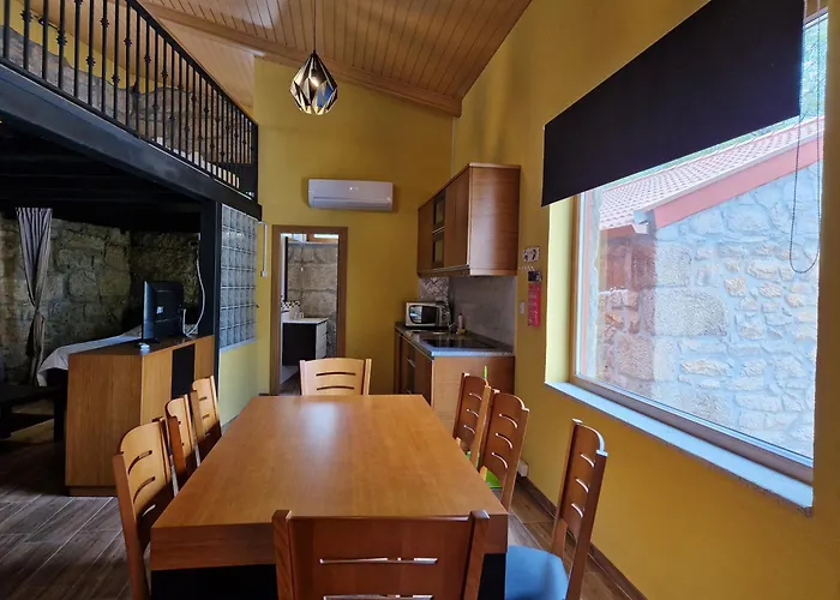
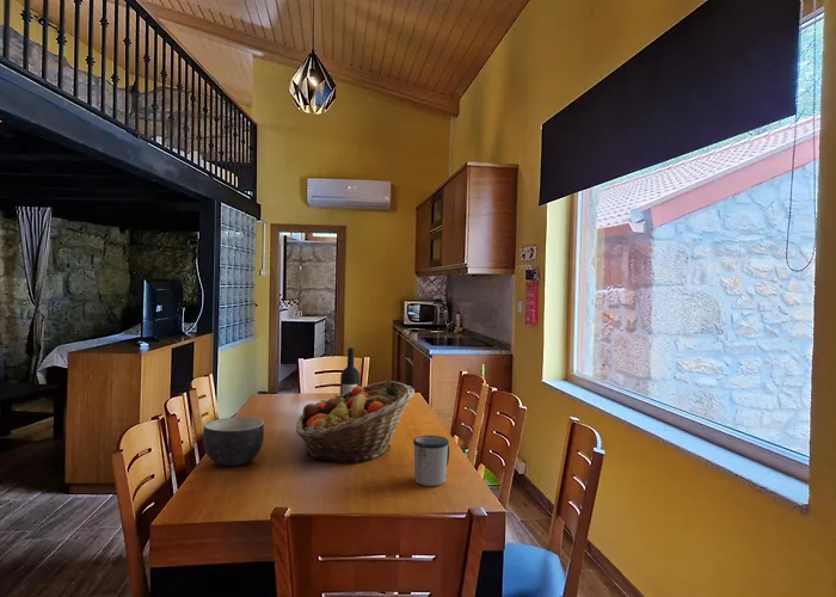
+ bowl (233, 442)
+ wine bottle (350, 383)
+ mug (432, 458)
+ fruit basket (355, 417)
